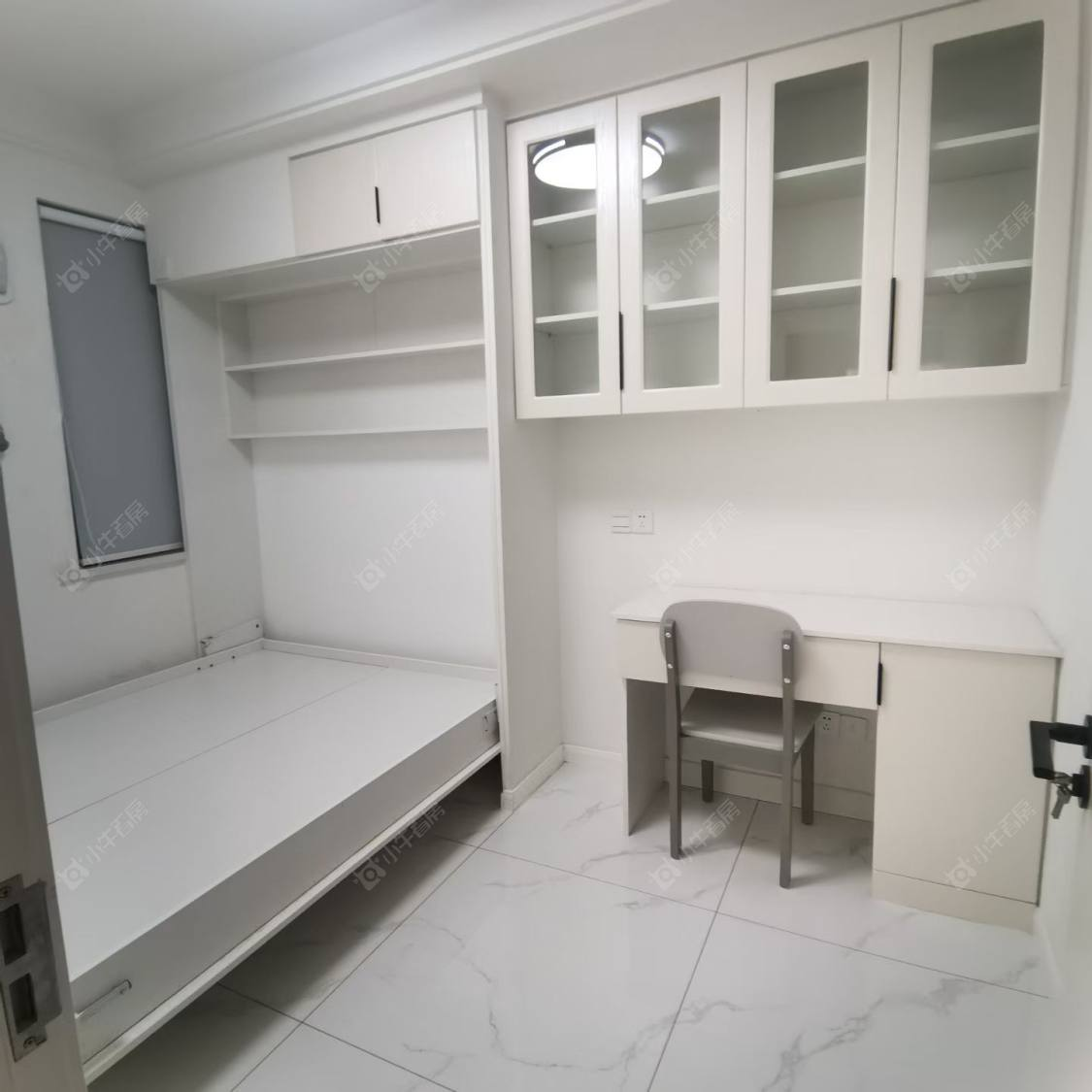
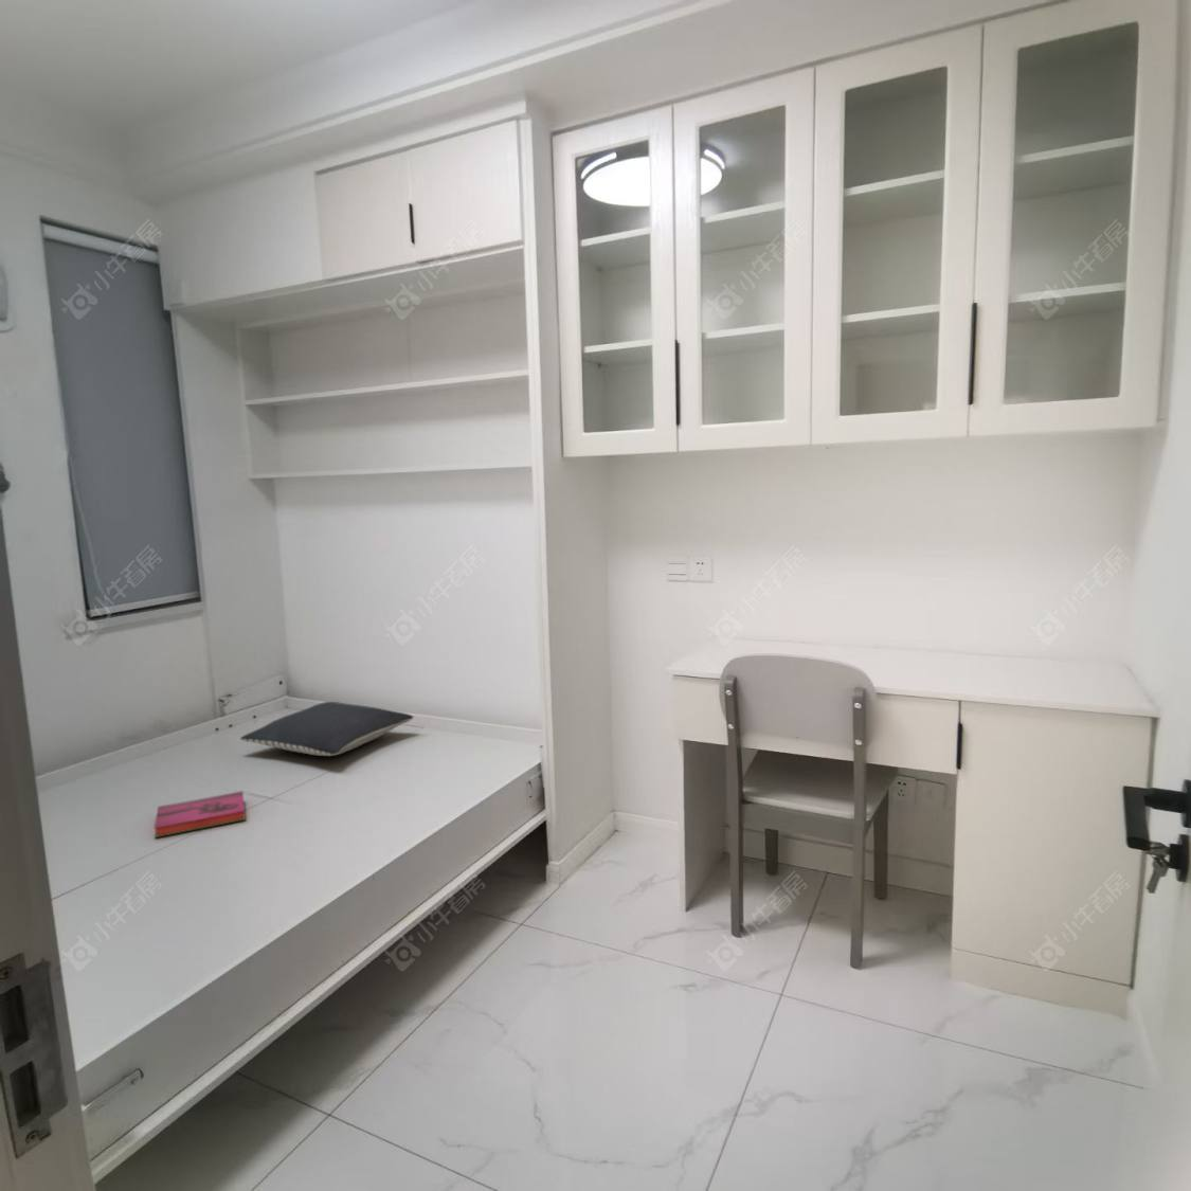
+ pillow (330, 727)
+ hardback book (201, 813)
